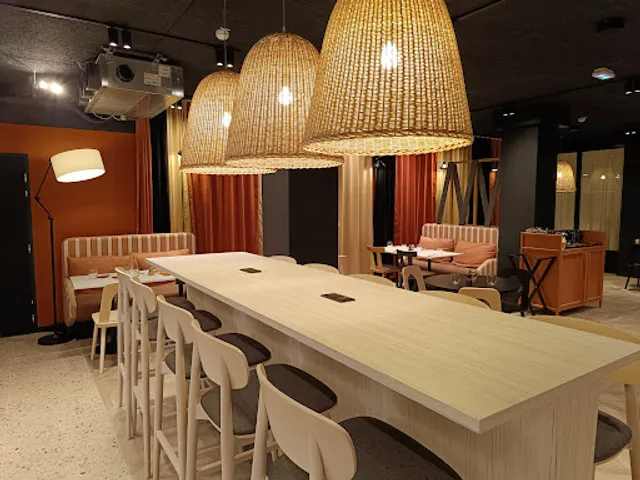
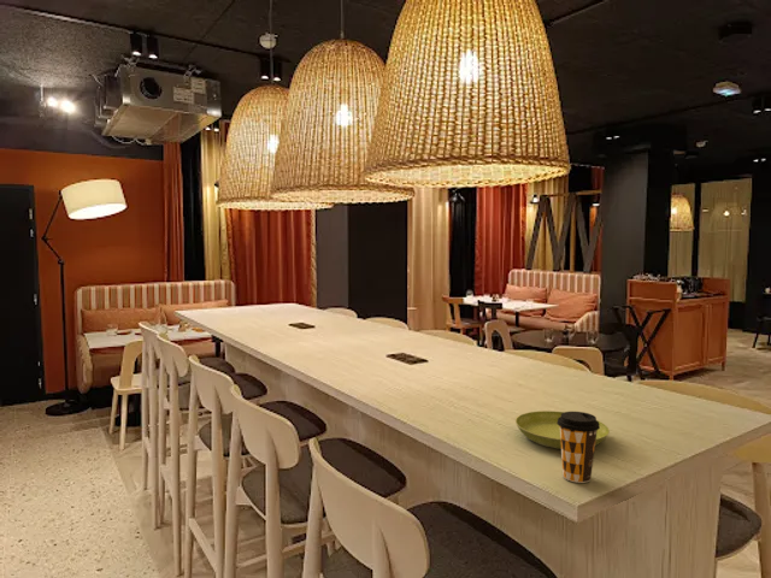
+ coffee cup (577, 447)
+ saucer (559, 430)
